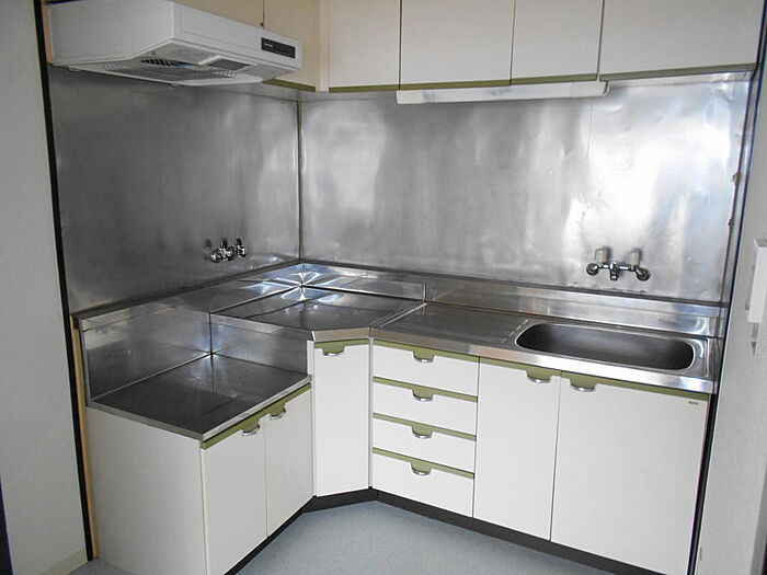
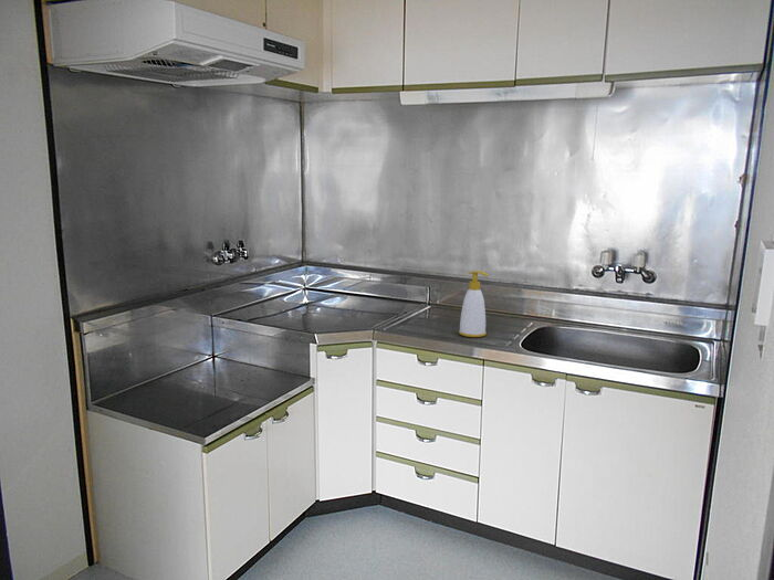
+ soap bottle (473, 303)
